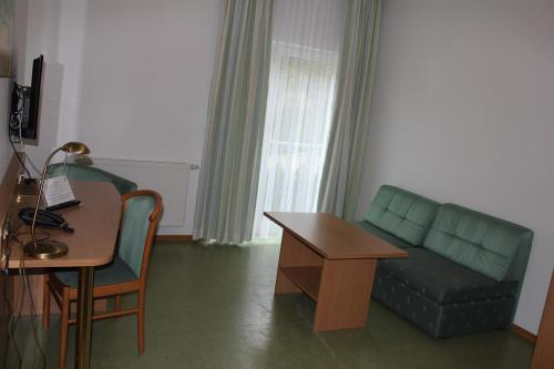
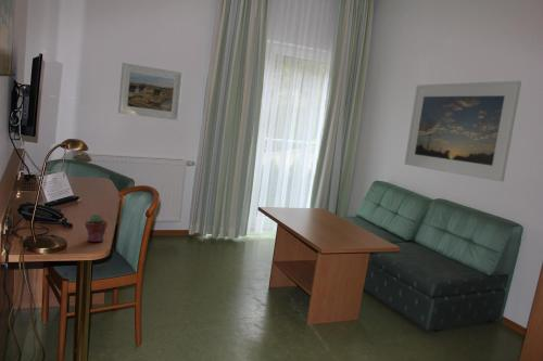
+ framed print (455, 128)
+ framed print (151, 92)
+ potted succulent (96, 227)
